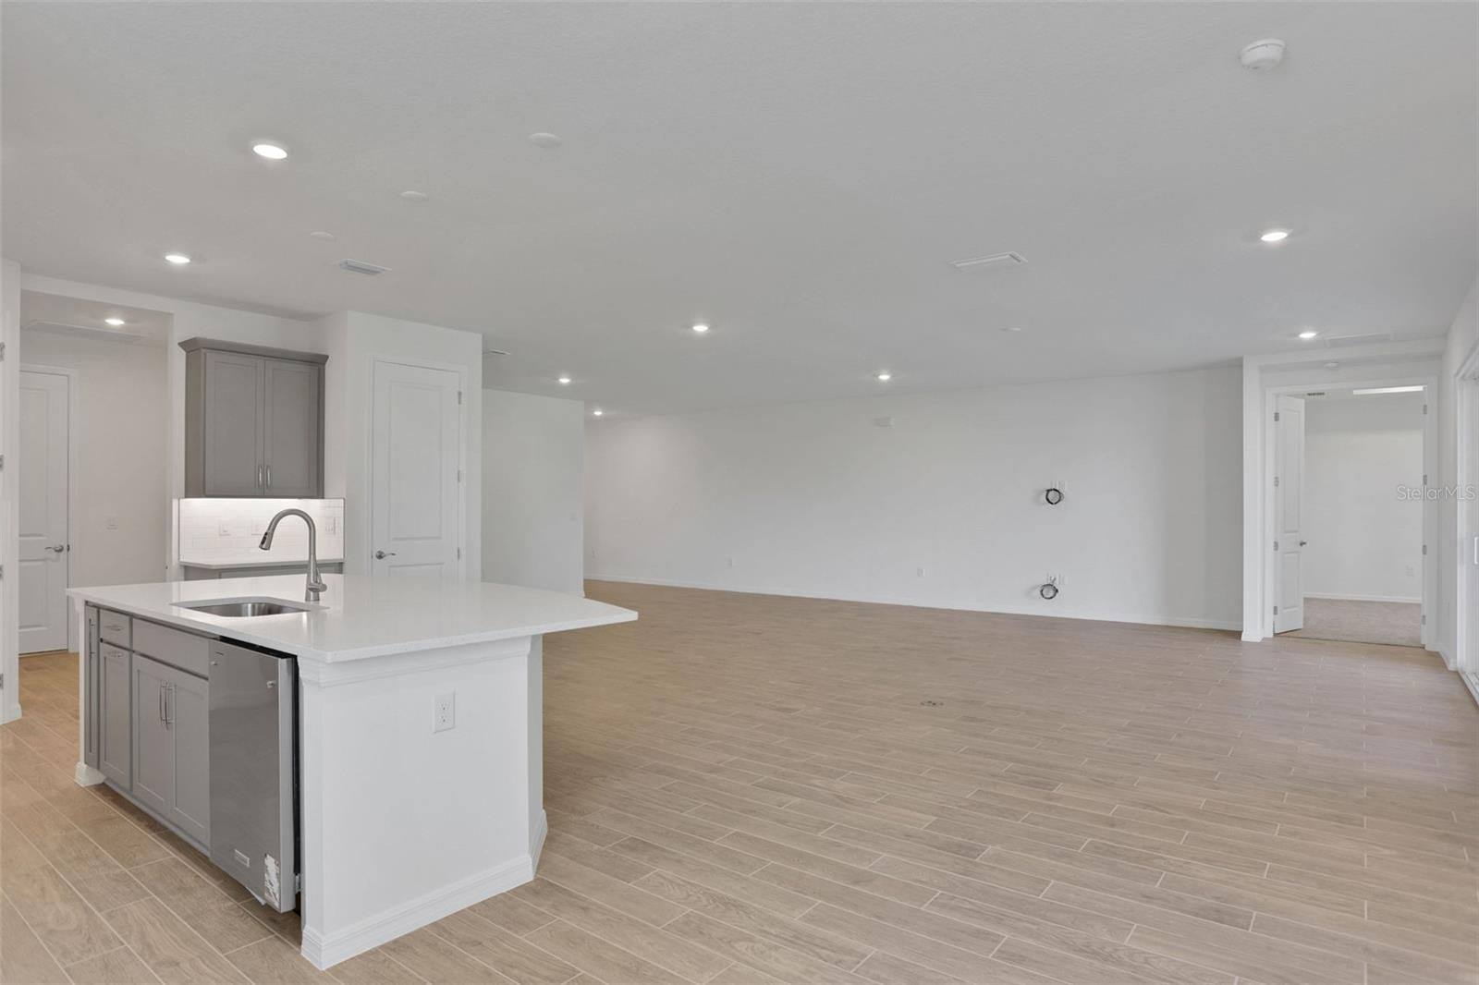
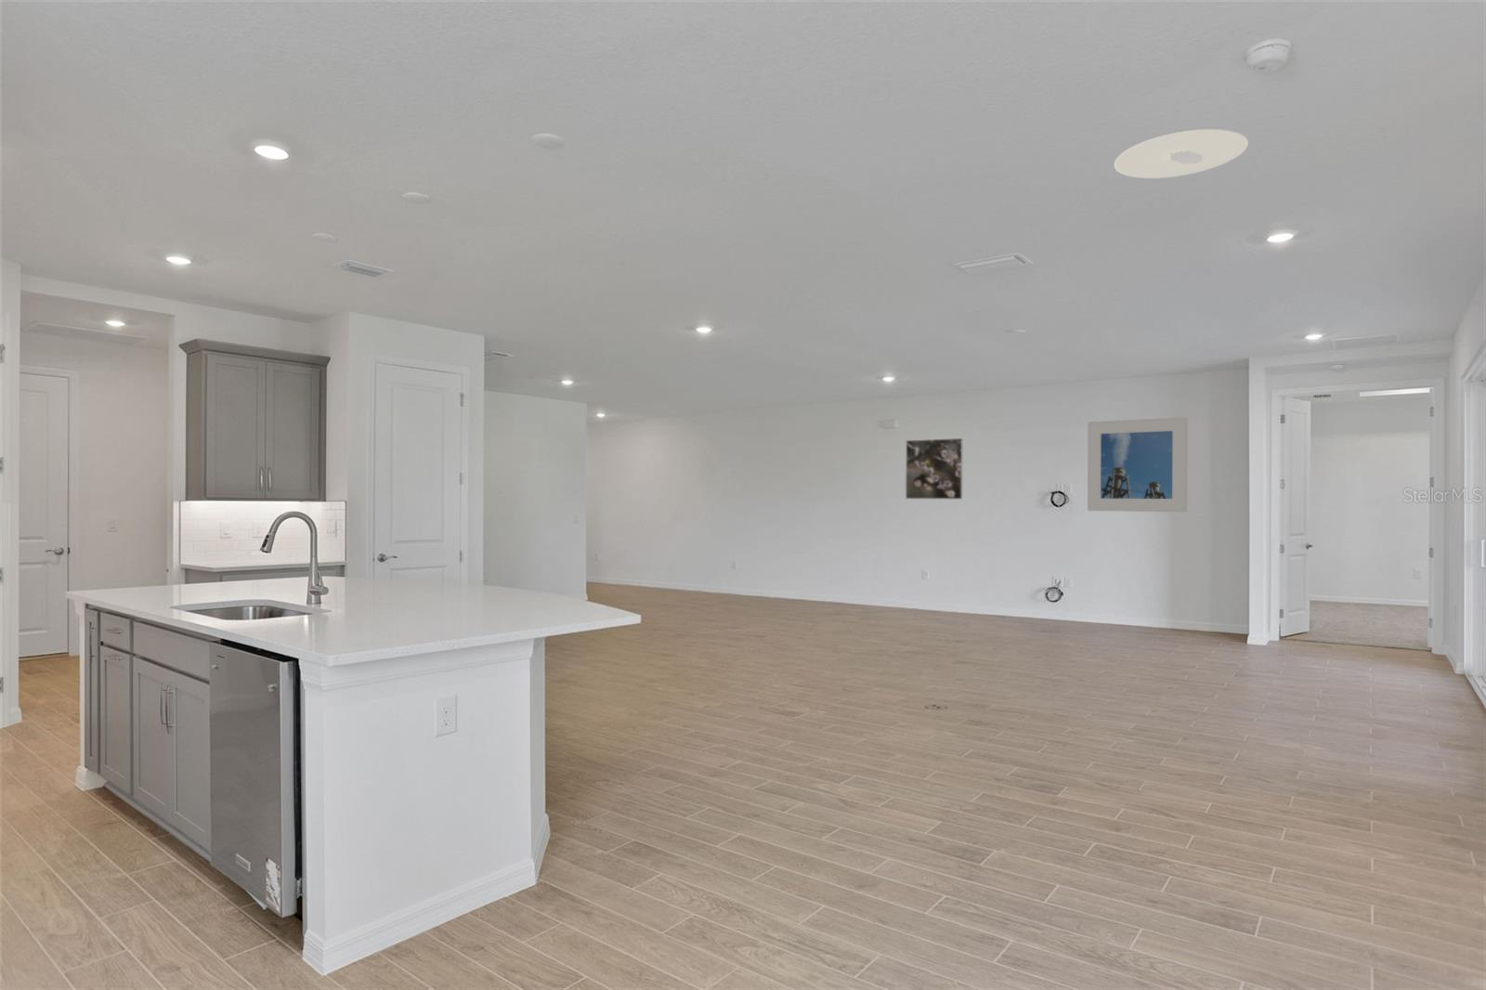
+ ceiling light (1179, 149)
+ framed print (934, 468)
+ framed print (1136, 465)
